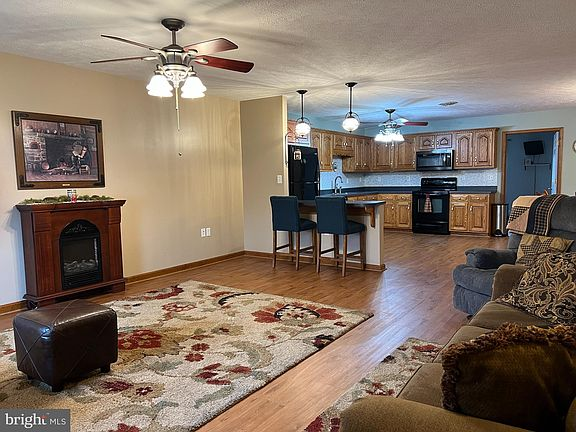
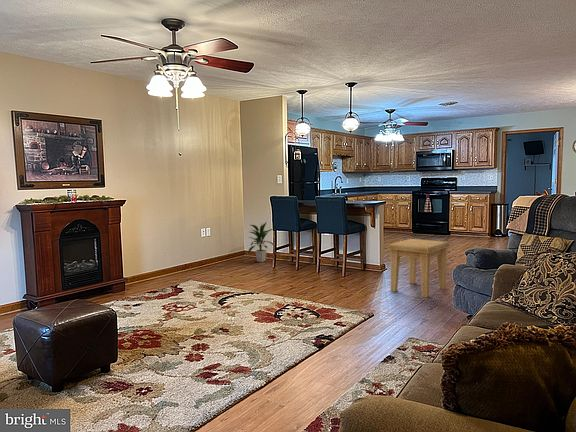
+ side table (420, 266)
+ indoor plant (259, 241)
